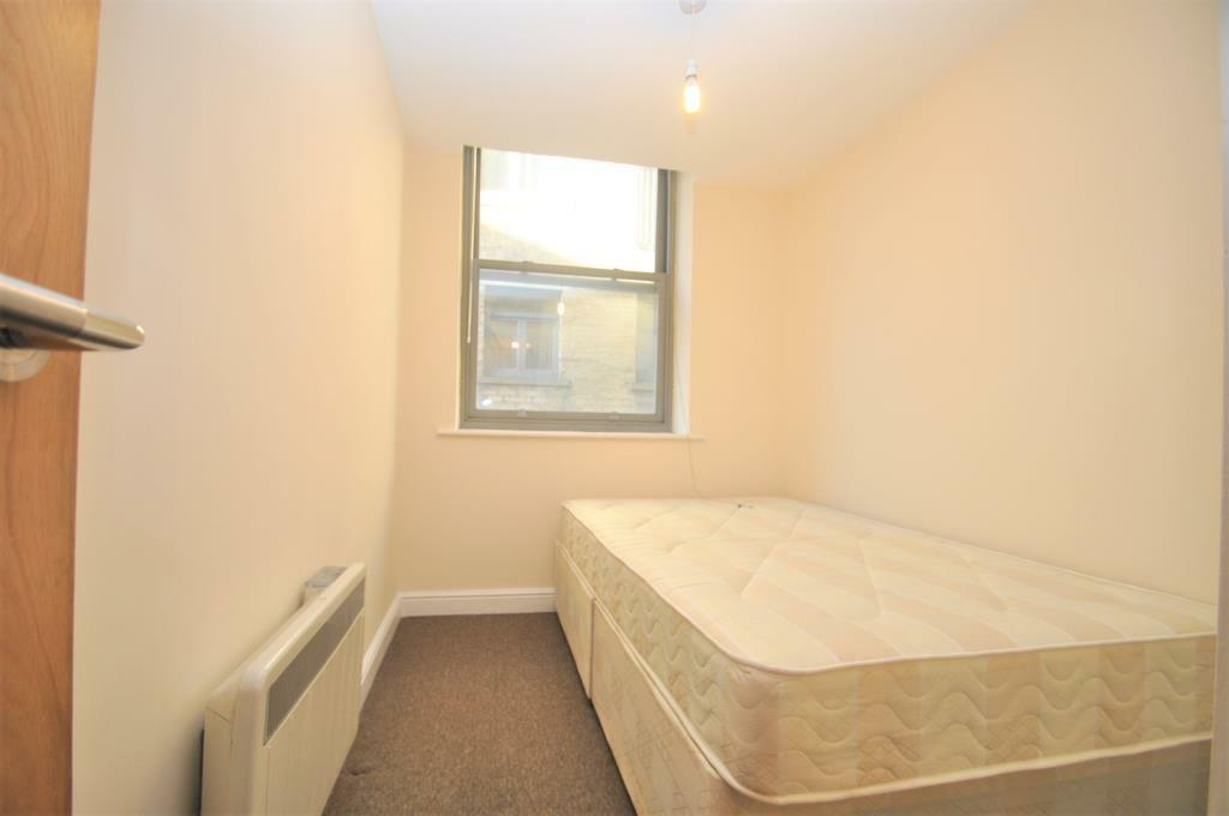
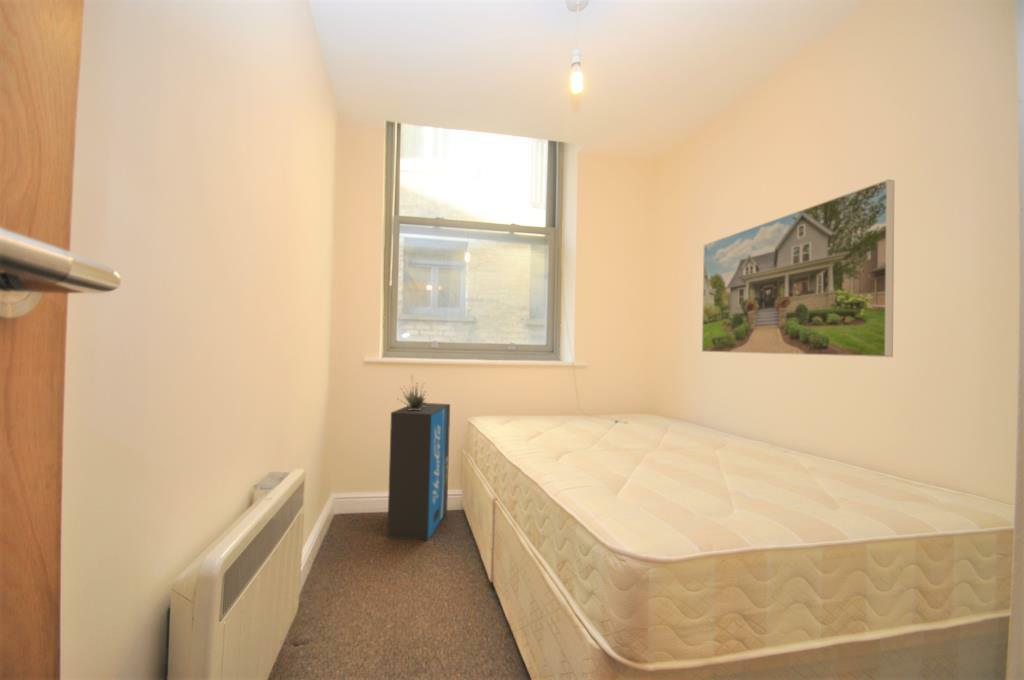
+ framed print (774, 286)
+ succulent plant (415, 389)
+ air purifier (421, 465)
